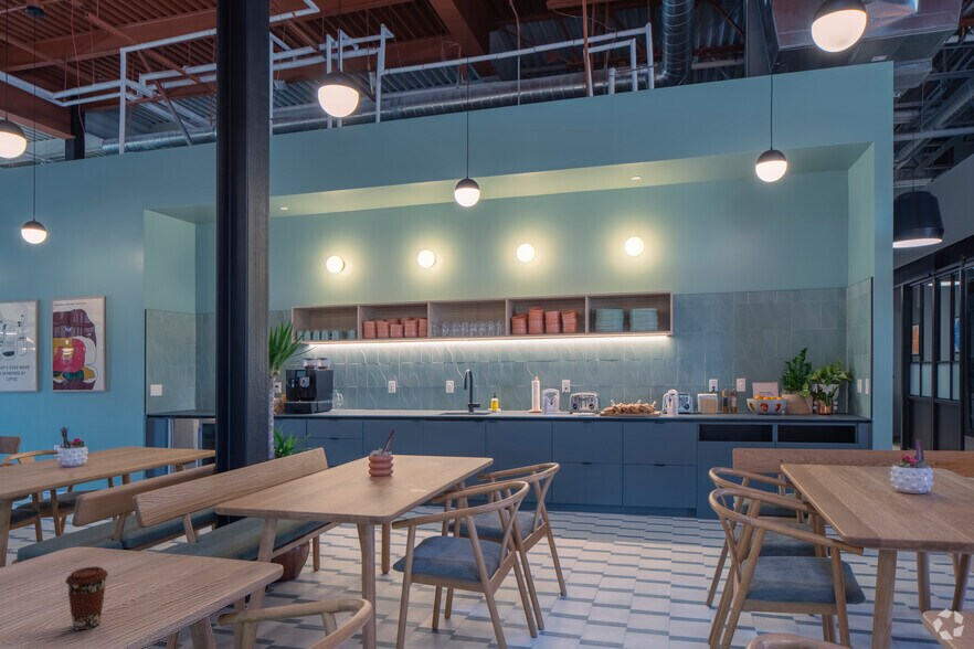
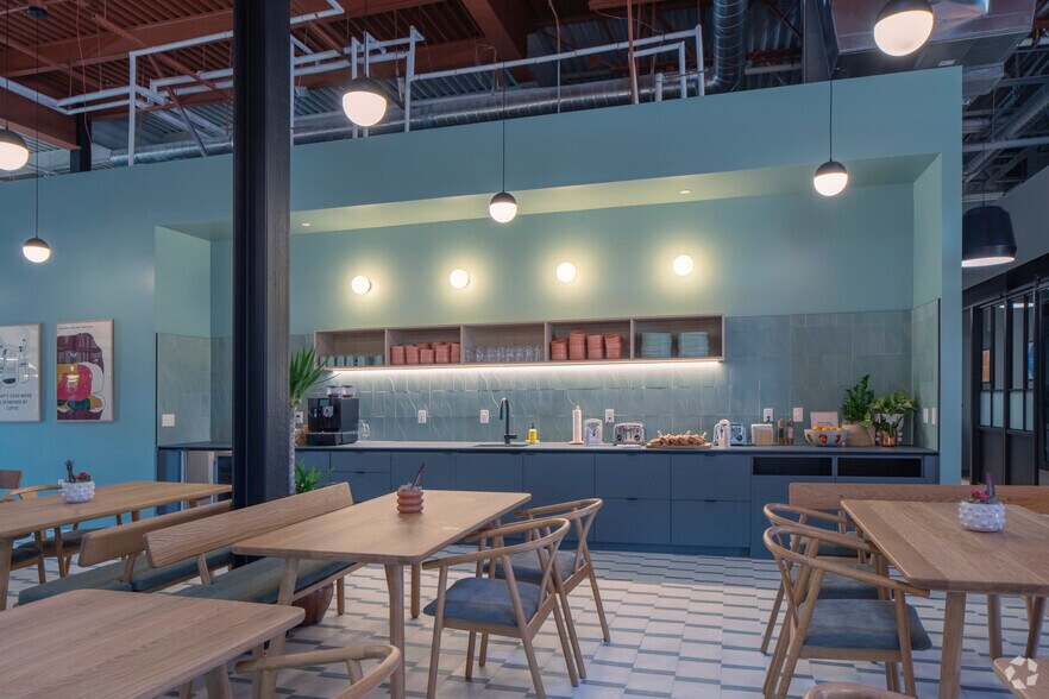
- coffee cup (86, 597)
